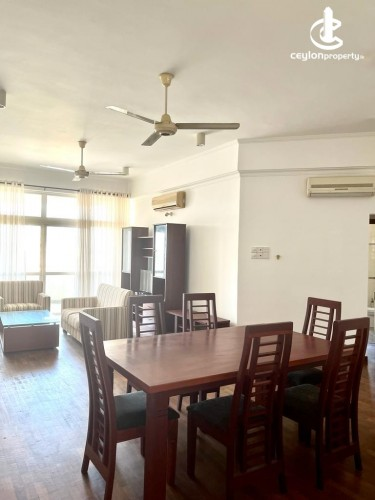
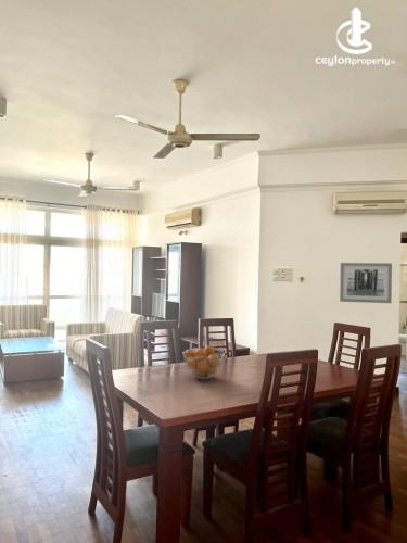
+ fruit basket (203, 362)
+ wall art (365, 282)
